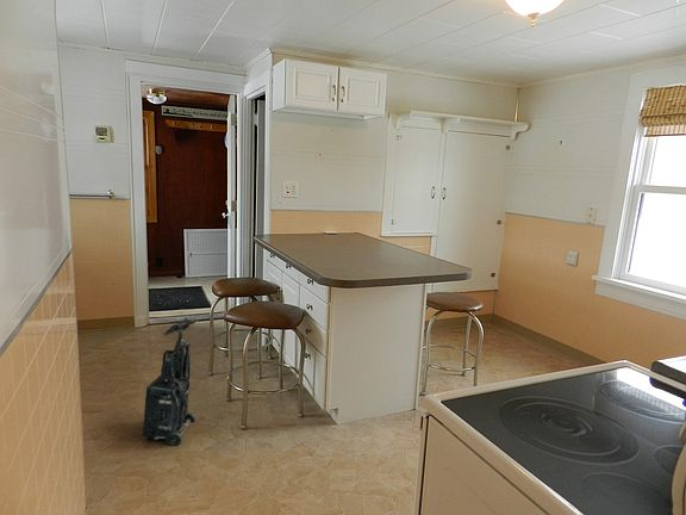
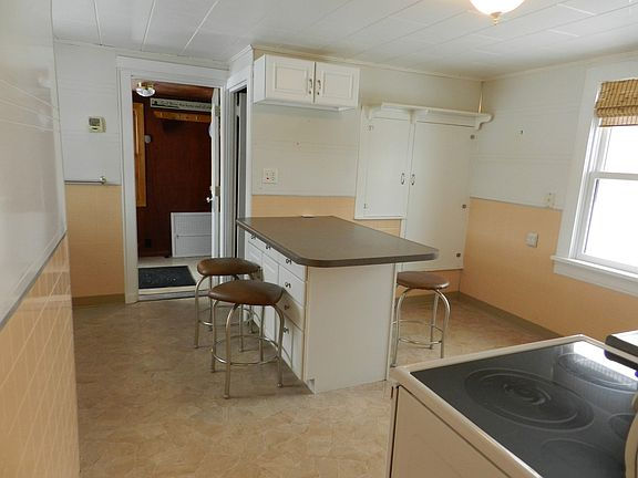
- vacuum cleaner (174, 374)
